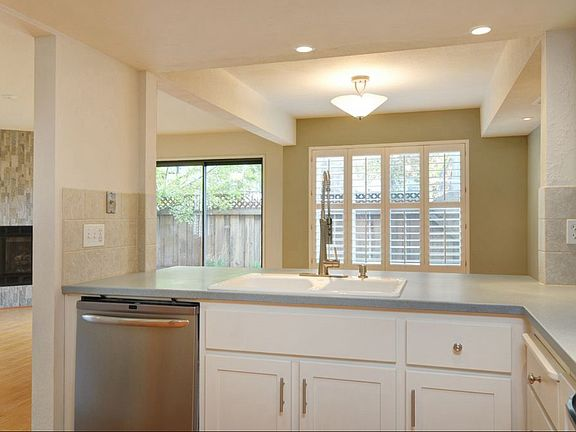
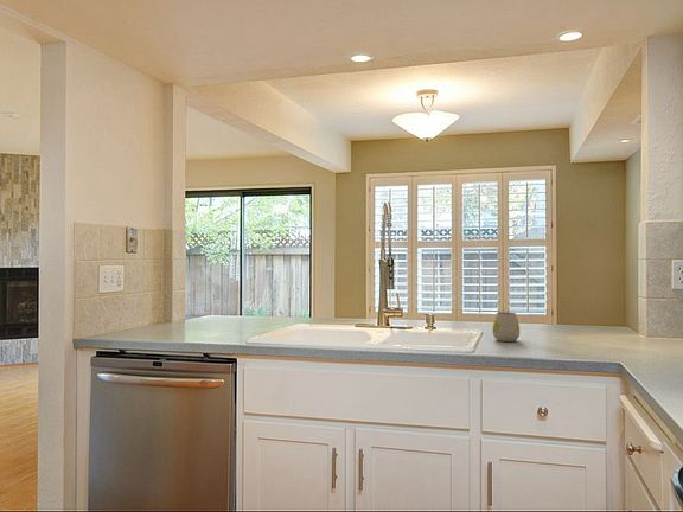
+ mug (505, 326)
